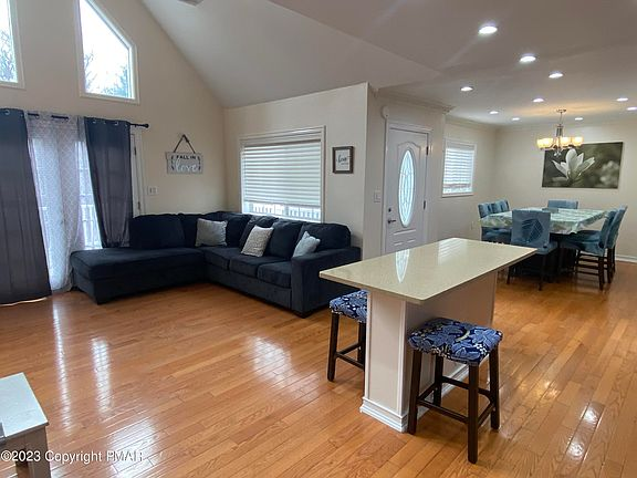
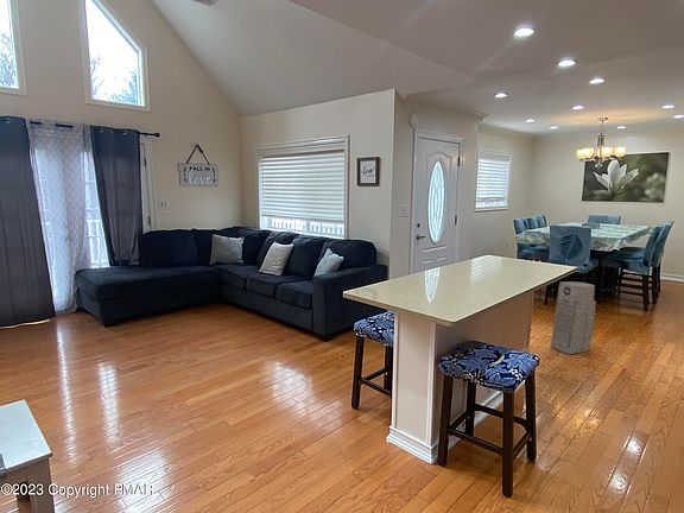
+ air purifier (575, 316)
